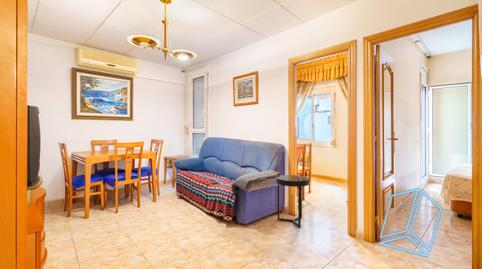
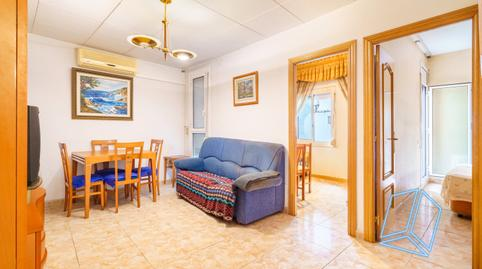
- side table (298, 199)
